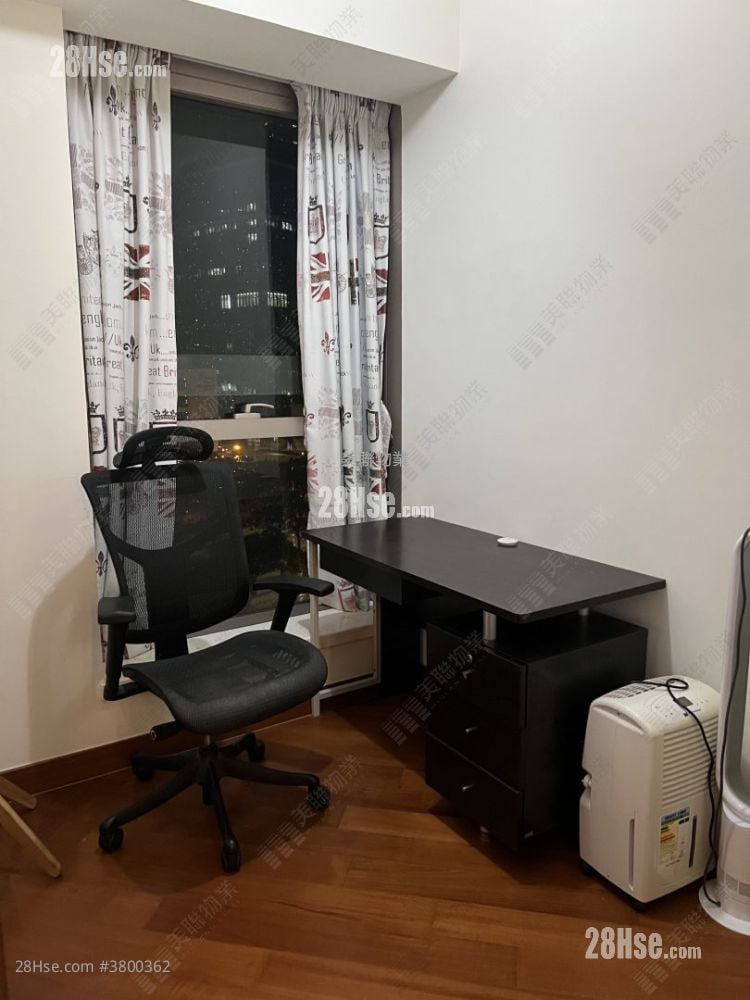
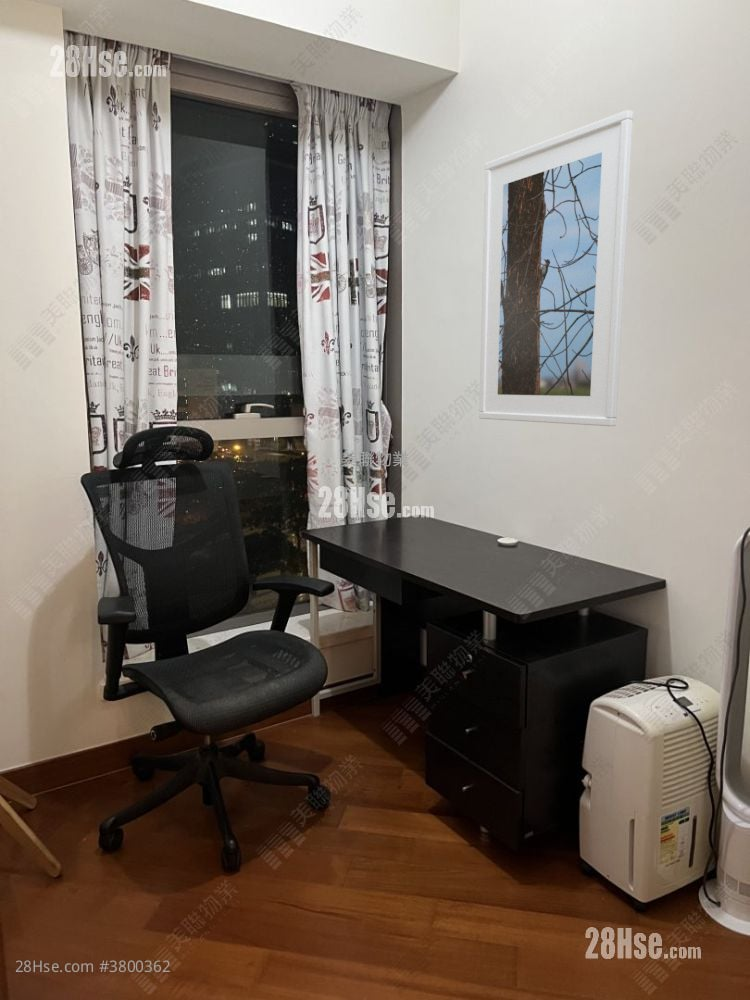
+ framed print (545, 285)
